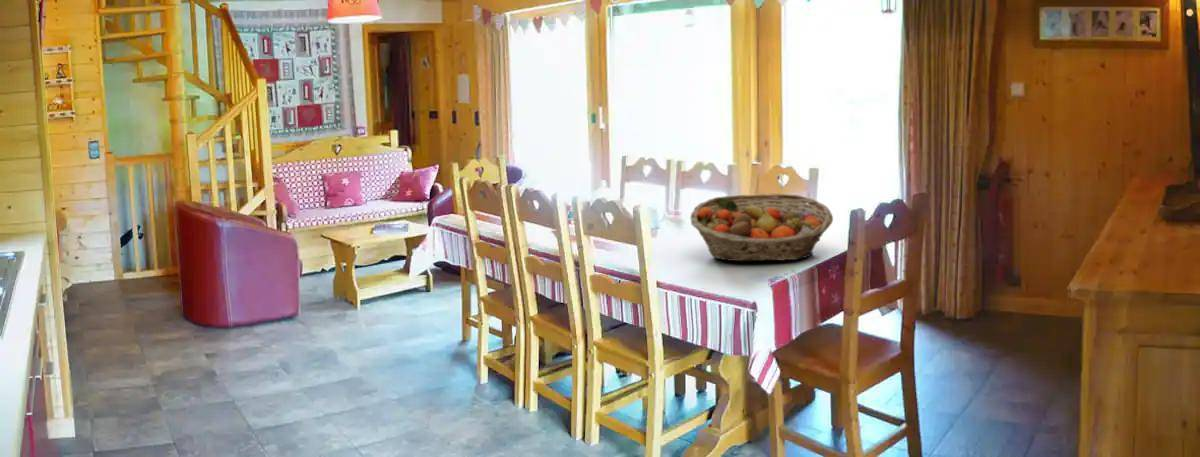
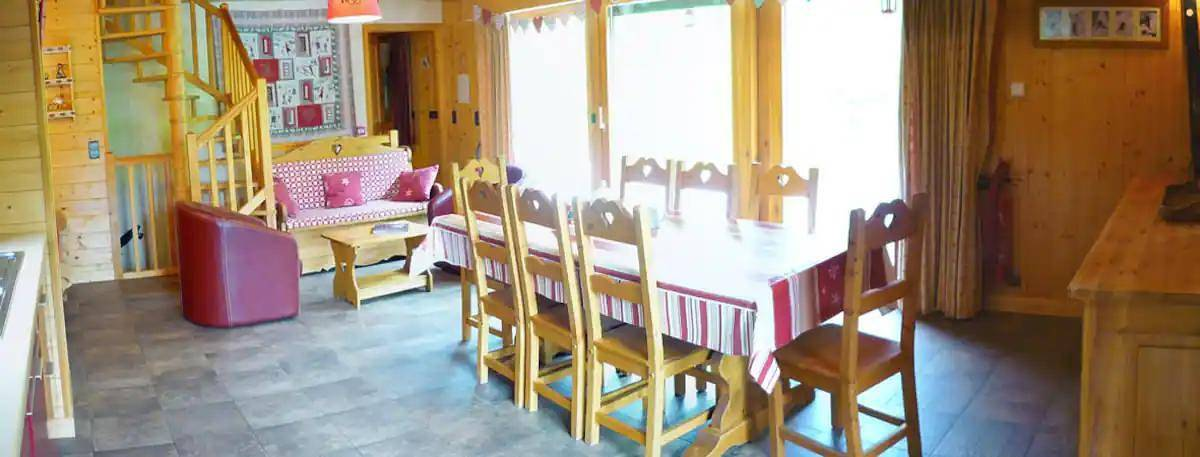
- fruit basket (760, 226)
